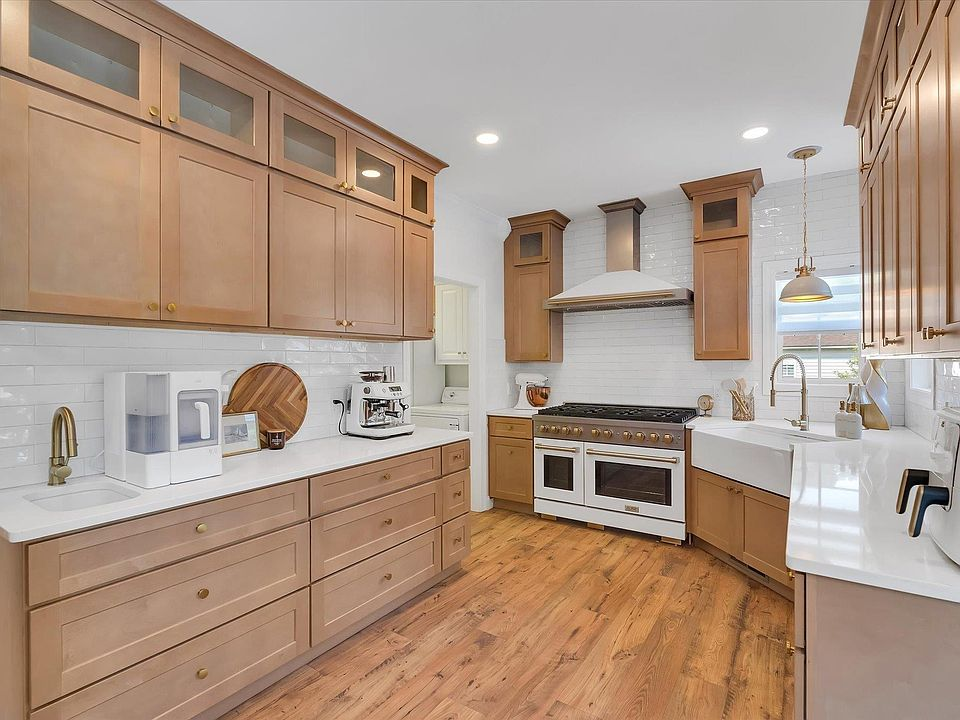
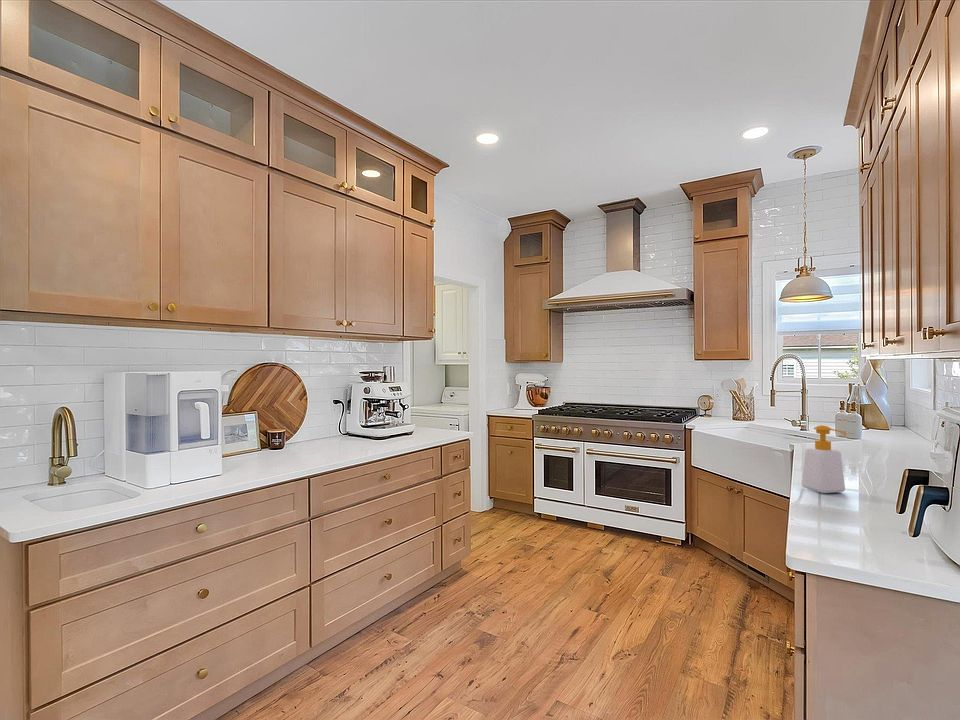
+ soap bottle (828, 458)
